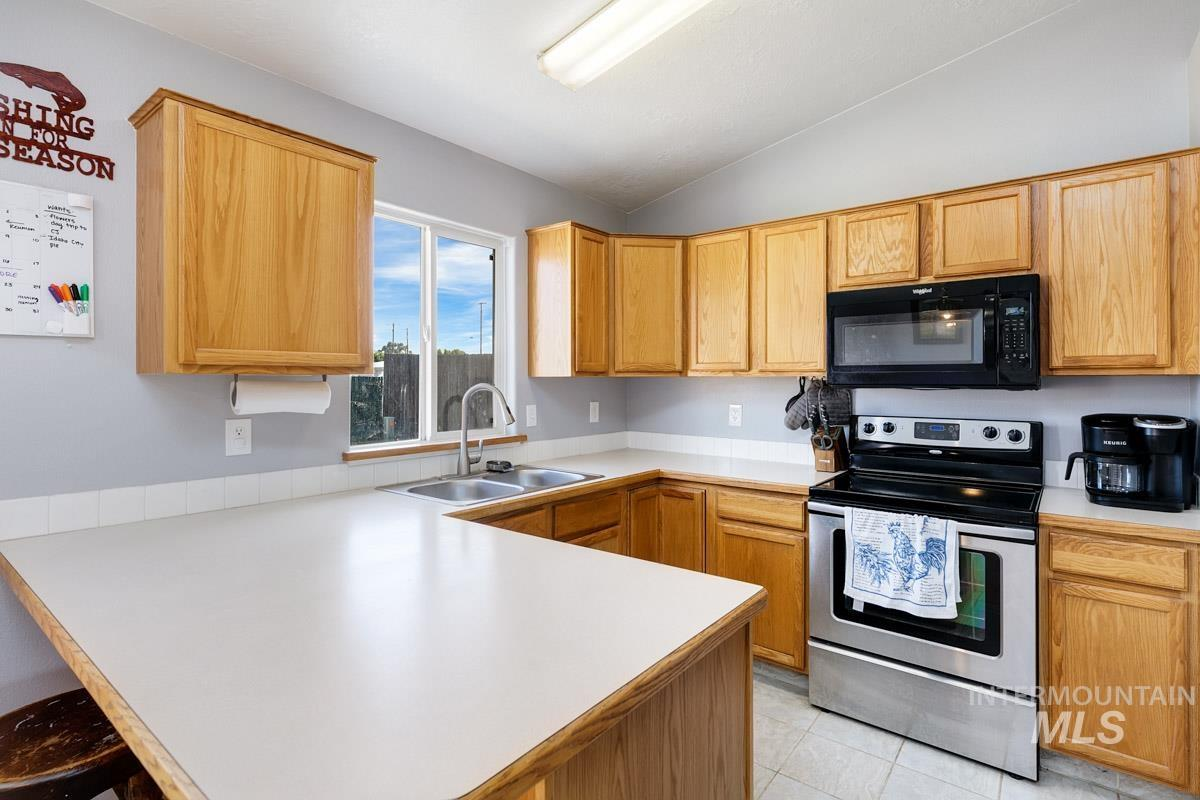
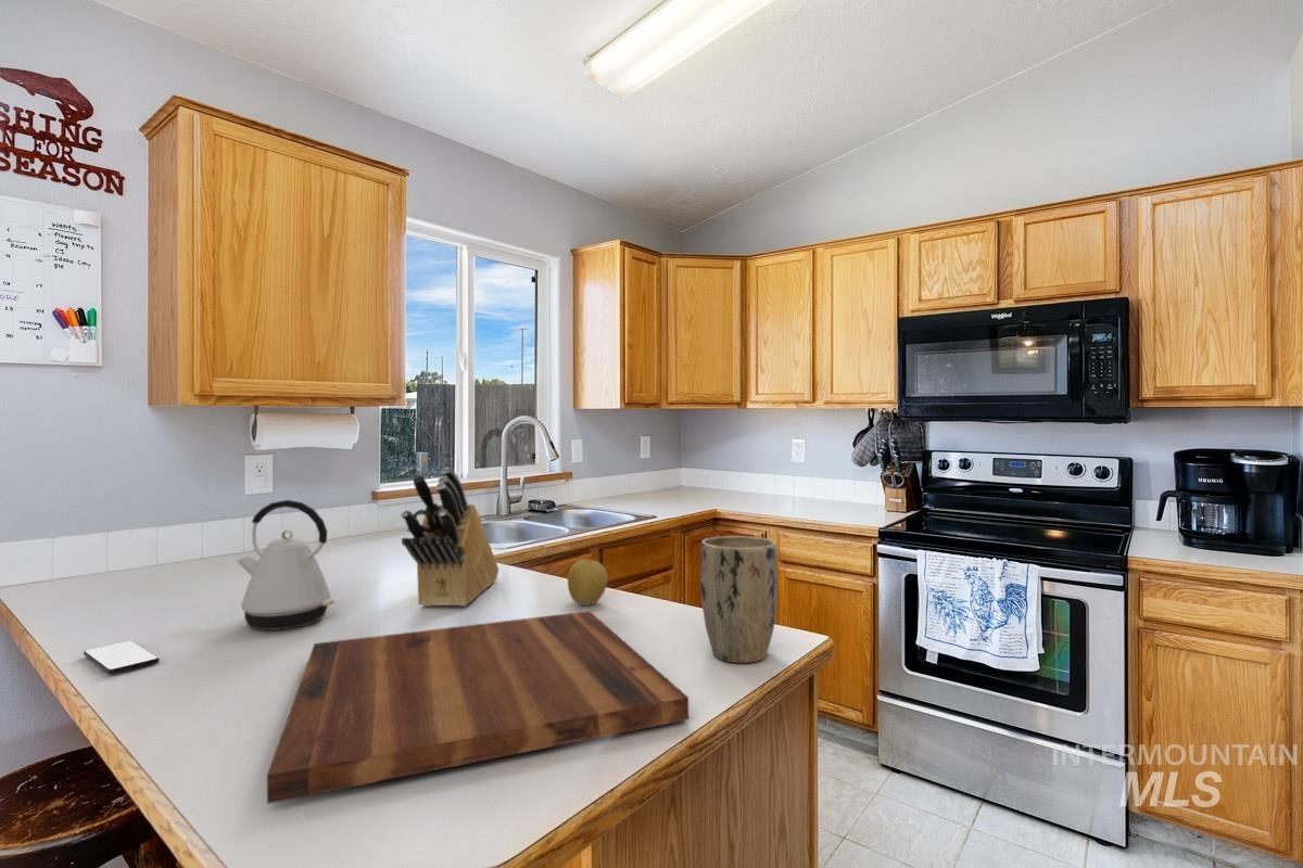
+ plant pot (738, 597)
+ cutting board (479, 676)
+ knife block (454, 531)
+ kettle (284, 560)
+ fruit (587, 582)
+ smartphone (121, 656)
